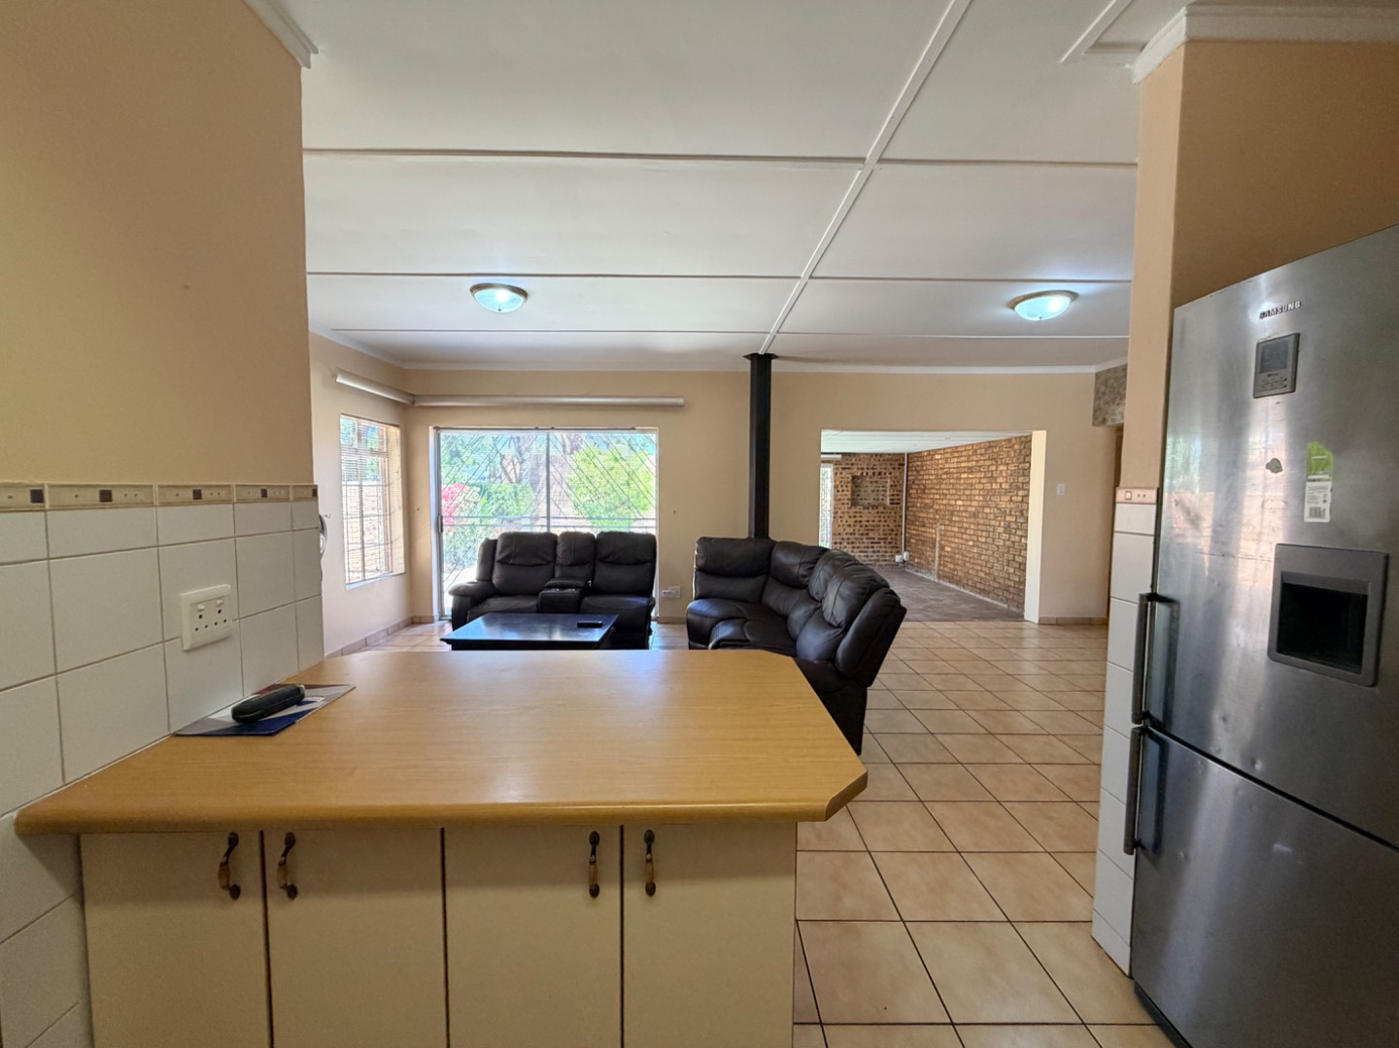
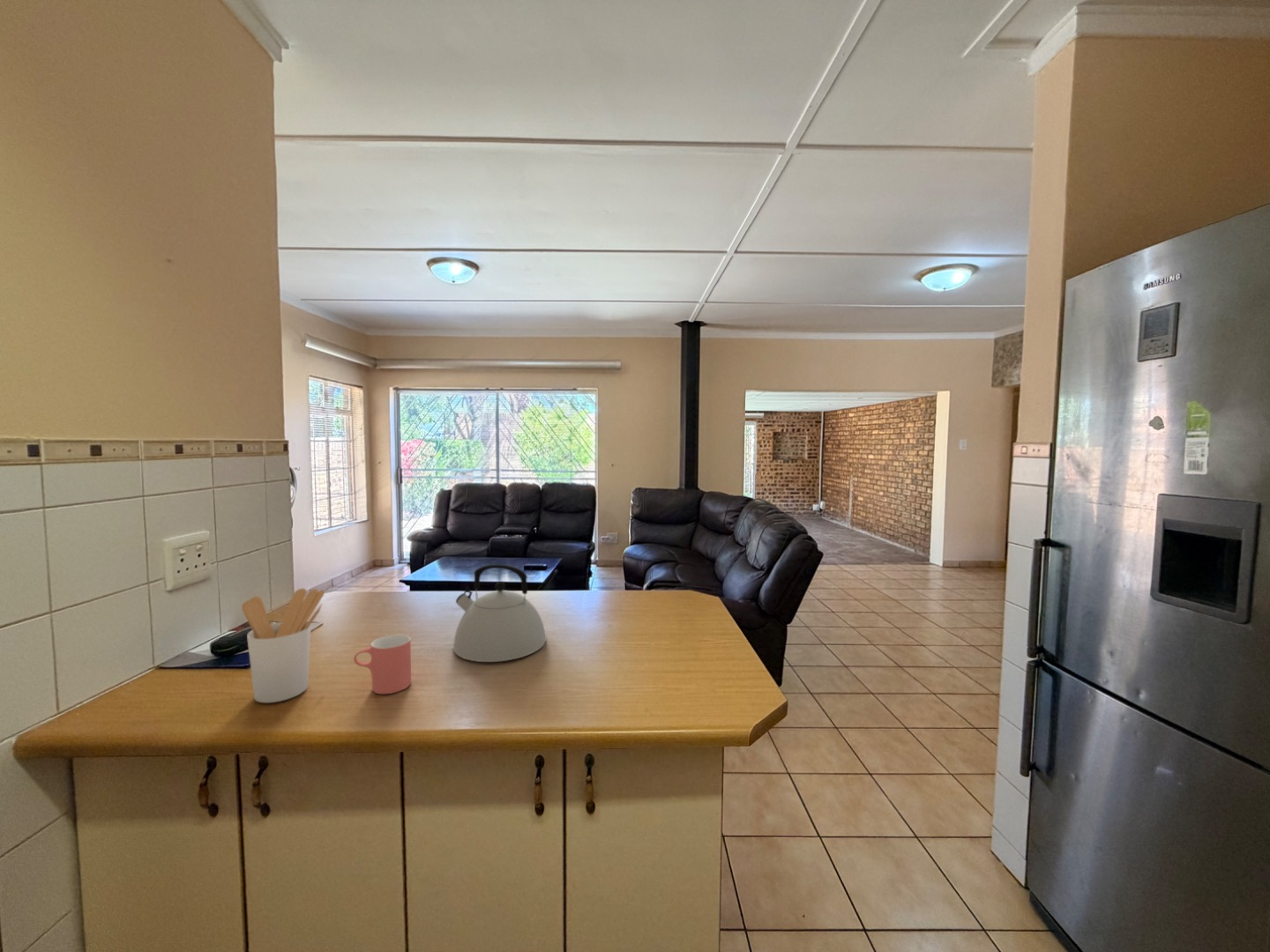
+ utensil holder (289, 640)
+ cup (382, 664)
+ kettle (498, 604)
